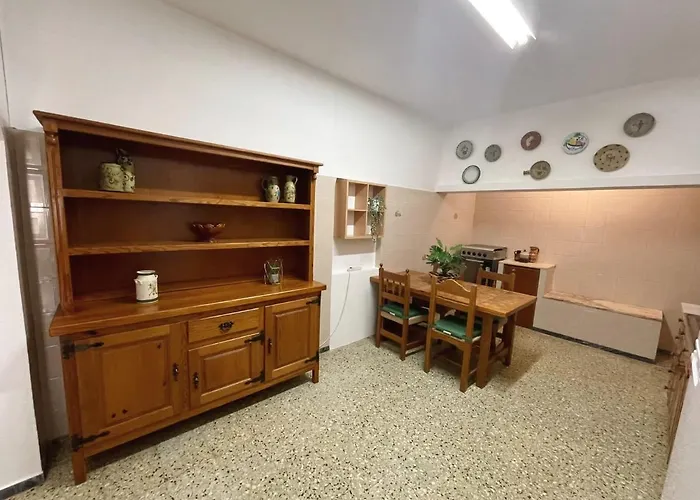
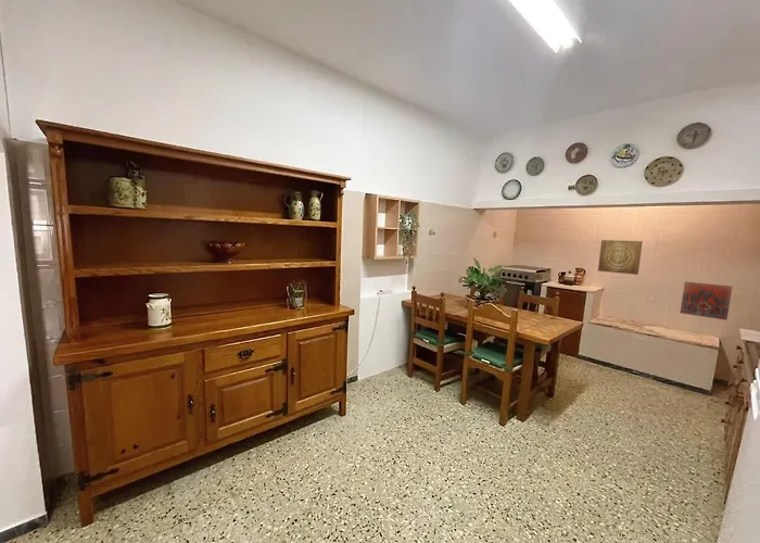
+ decorative tile (705, 300)
+ wall art (619, 256)
